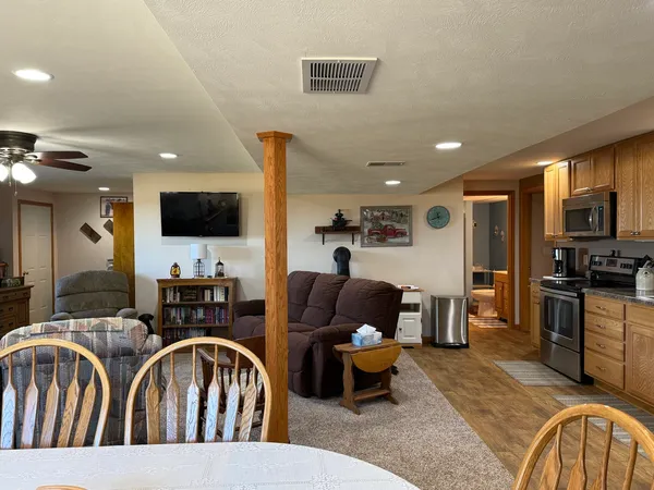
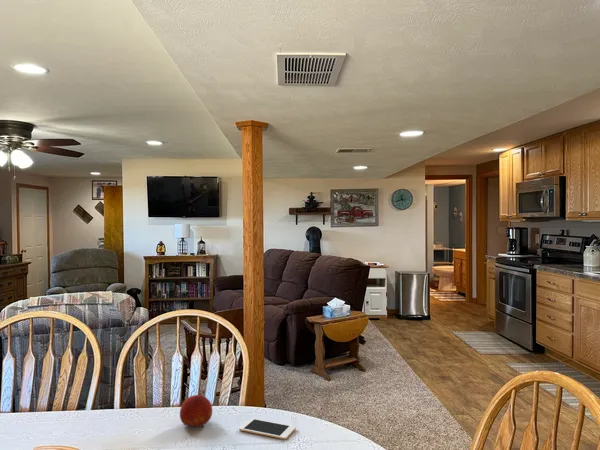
+ cell phone (267, 428)
+ fruit (196, 409)
